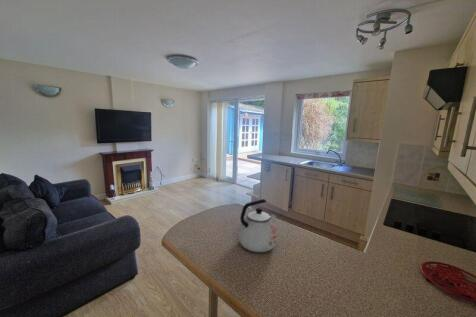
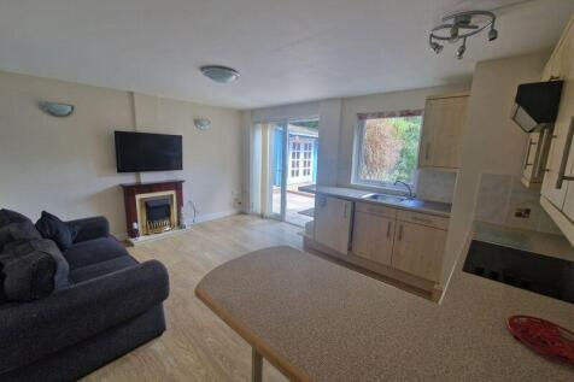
- kettle (258, 222)
